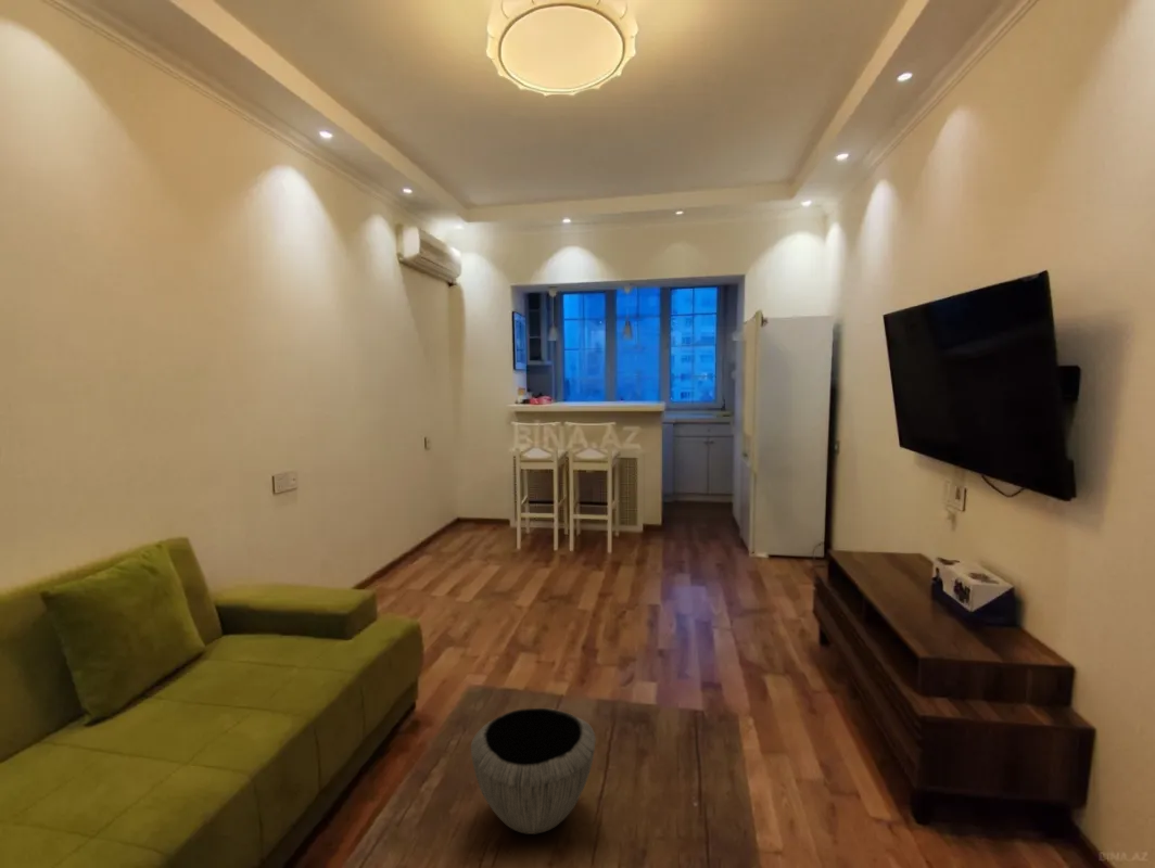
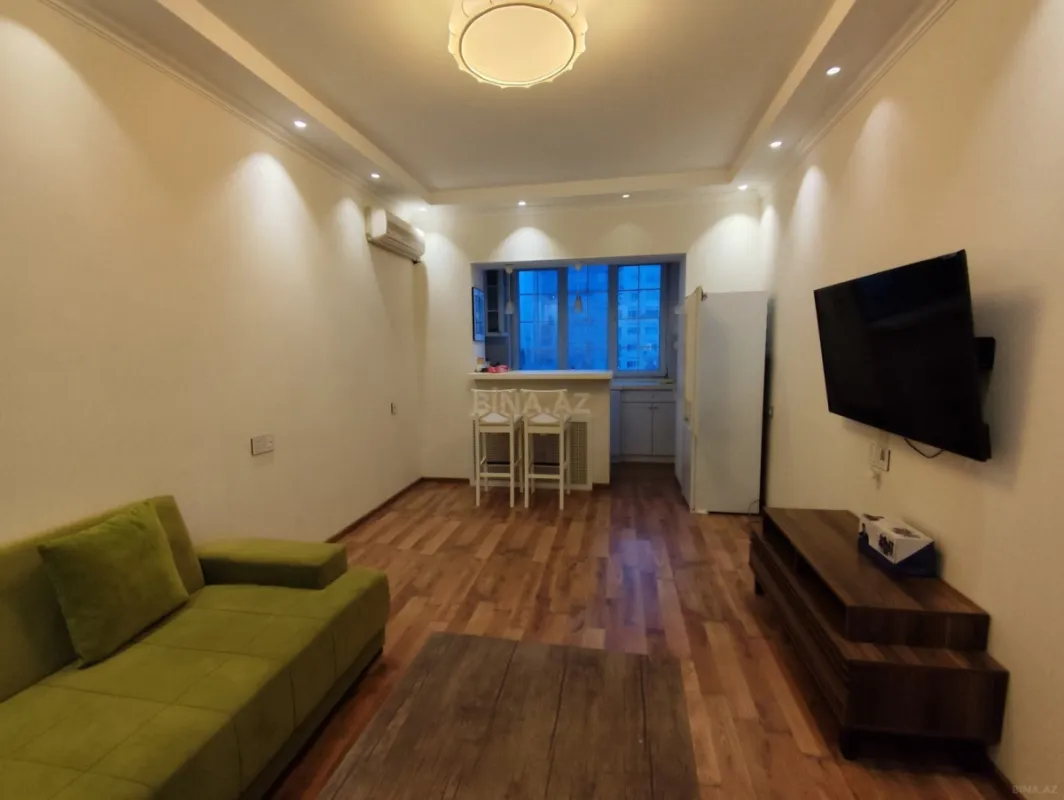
- bowl (534, 770)
